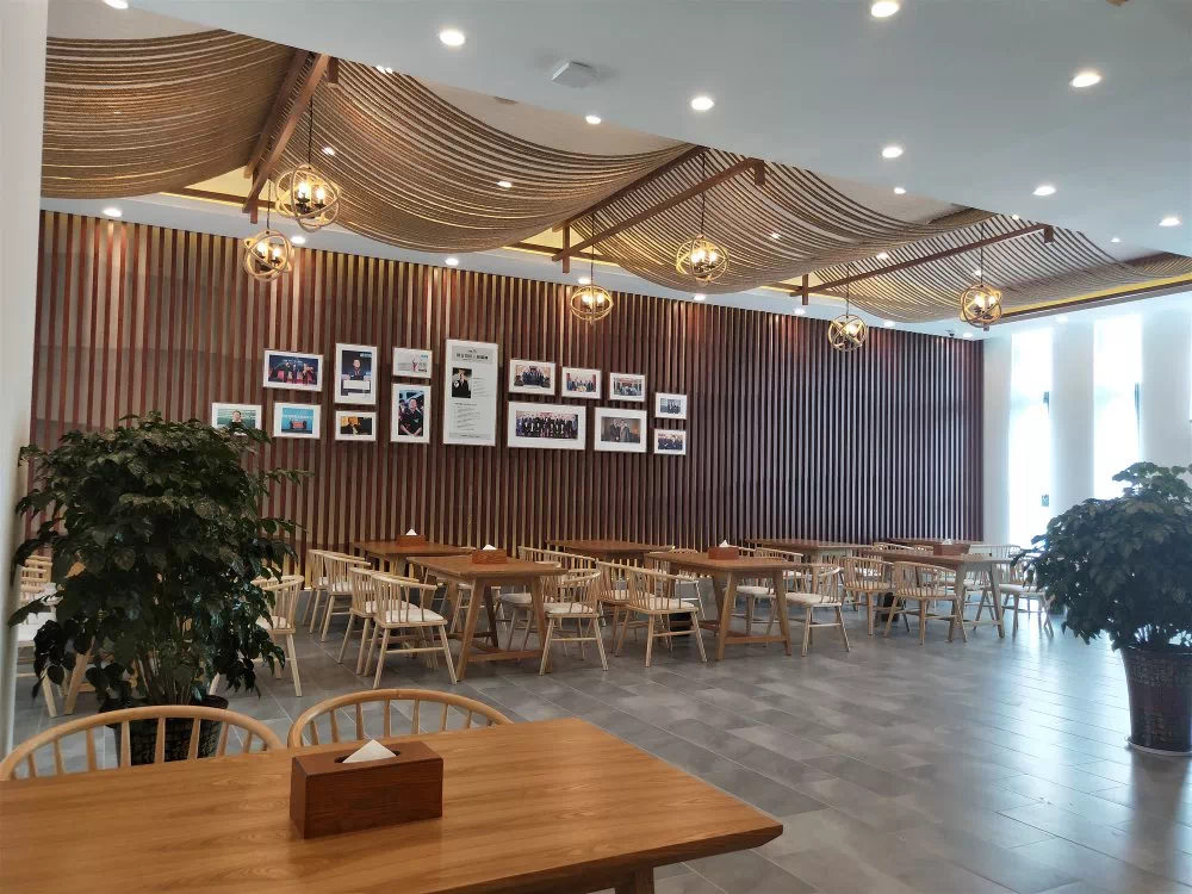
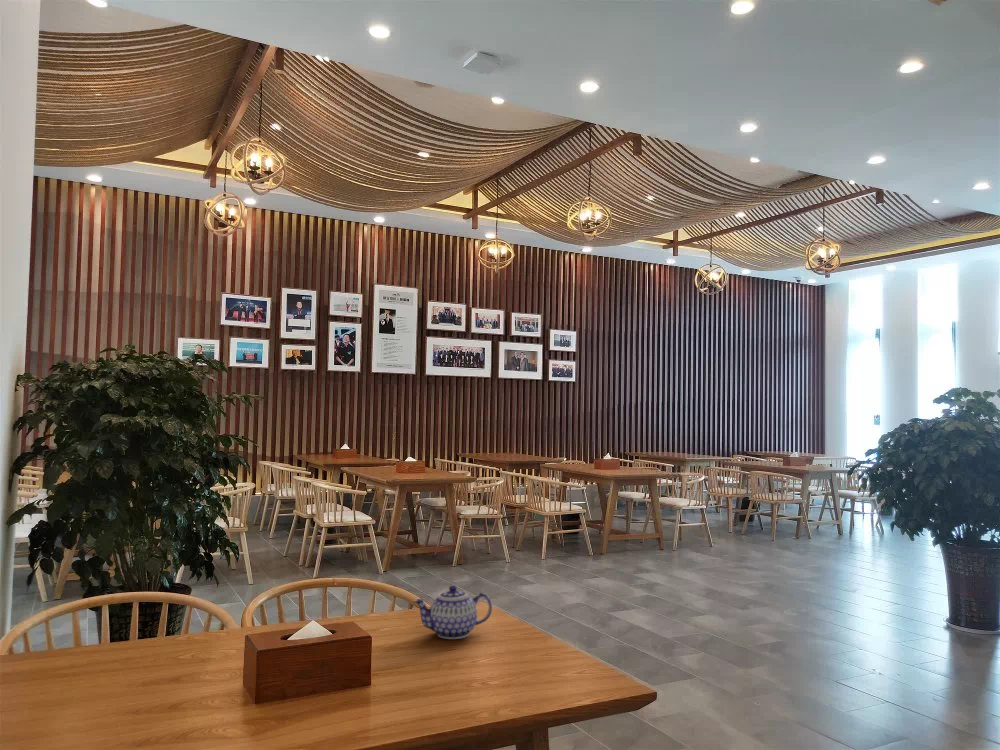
+ teapot (452, 610)
